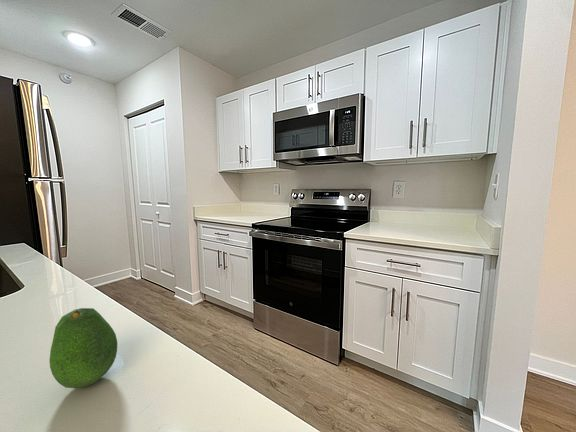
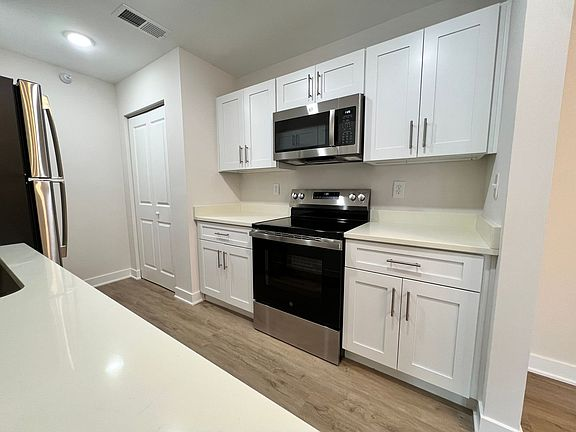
- fruit (85, 345)
